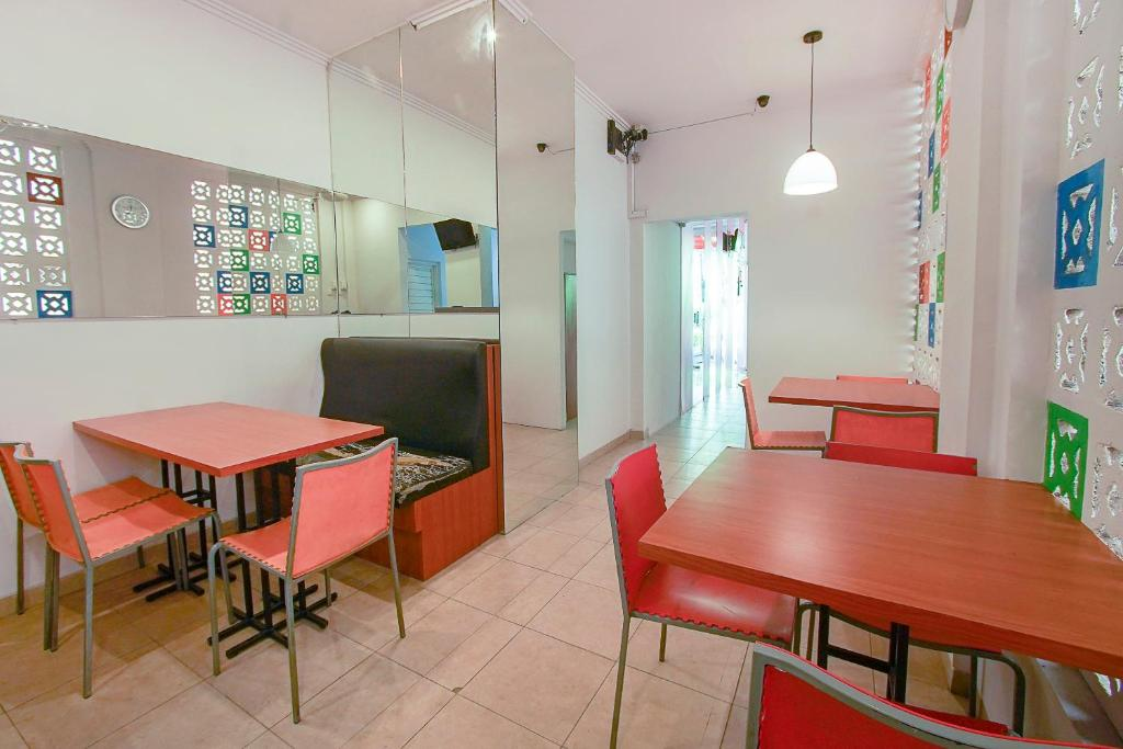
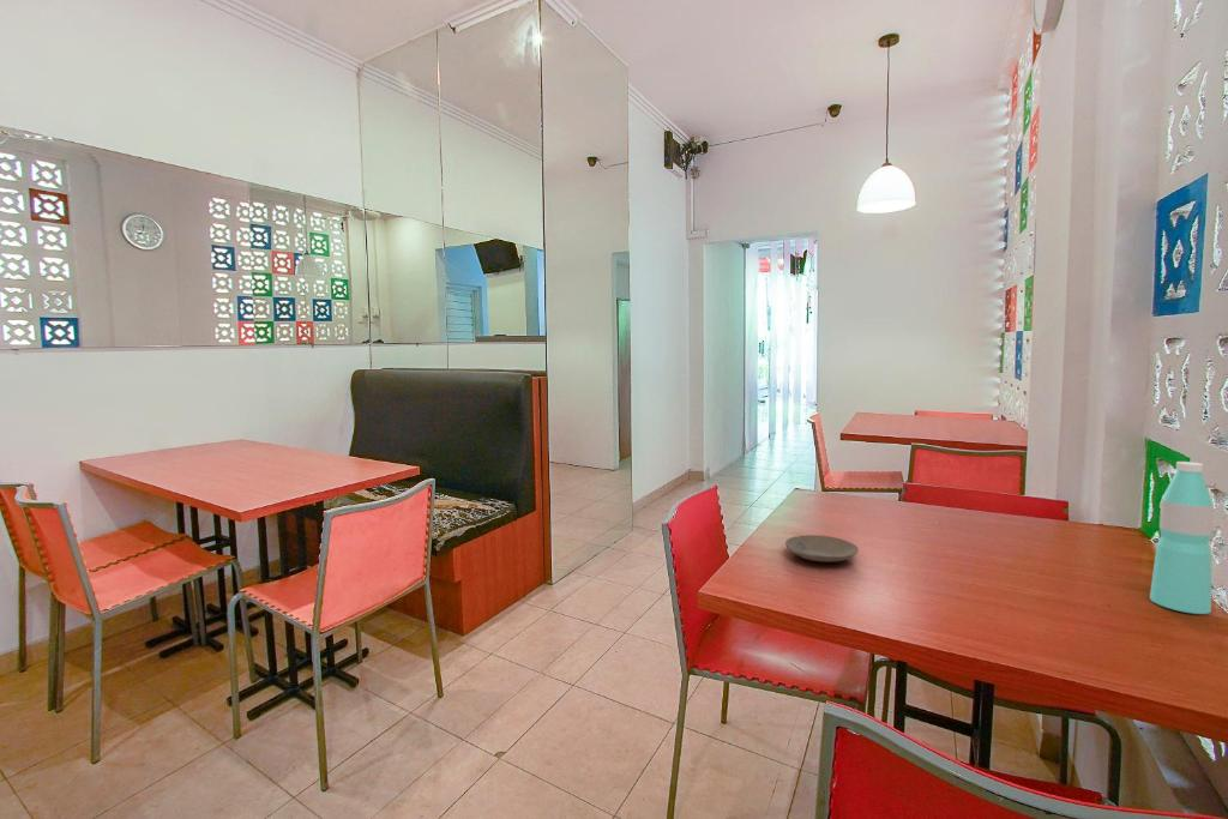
+ water bottle (1184, 534)
+ plate (820, 550)
